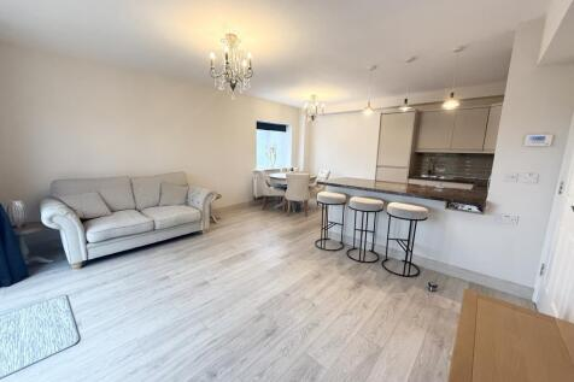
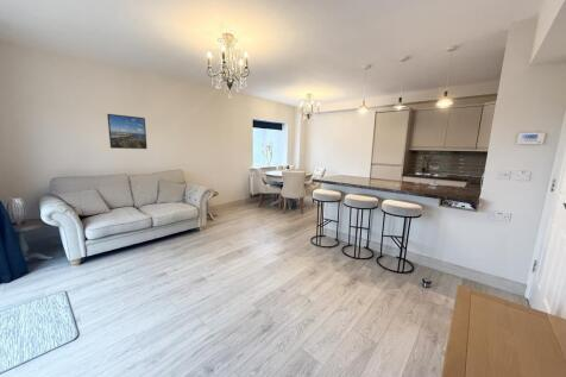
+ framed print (127, 132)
